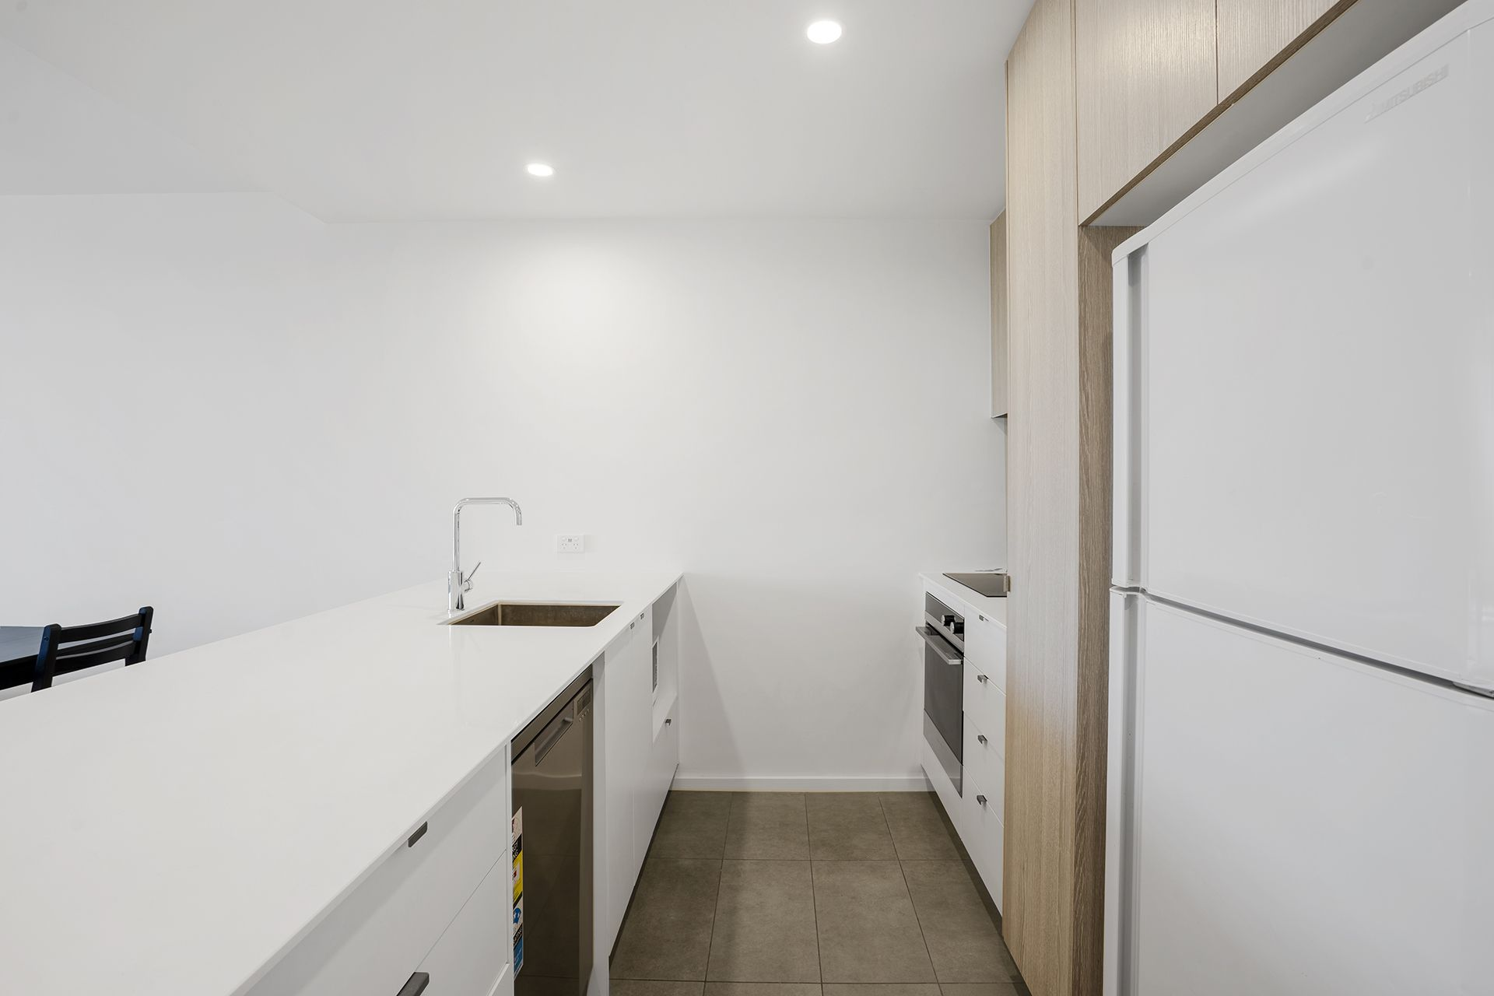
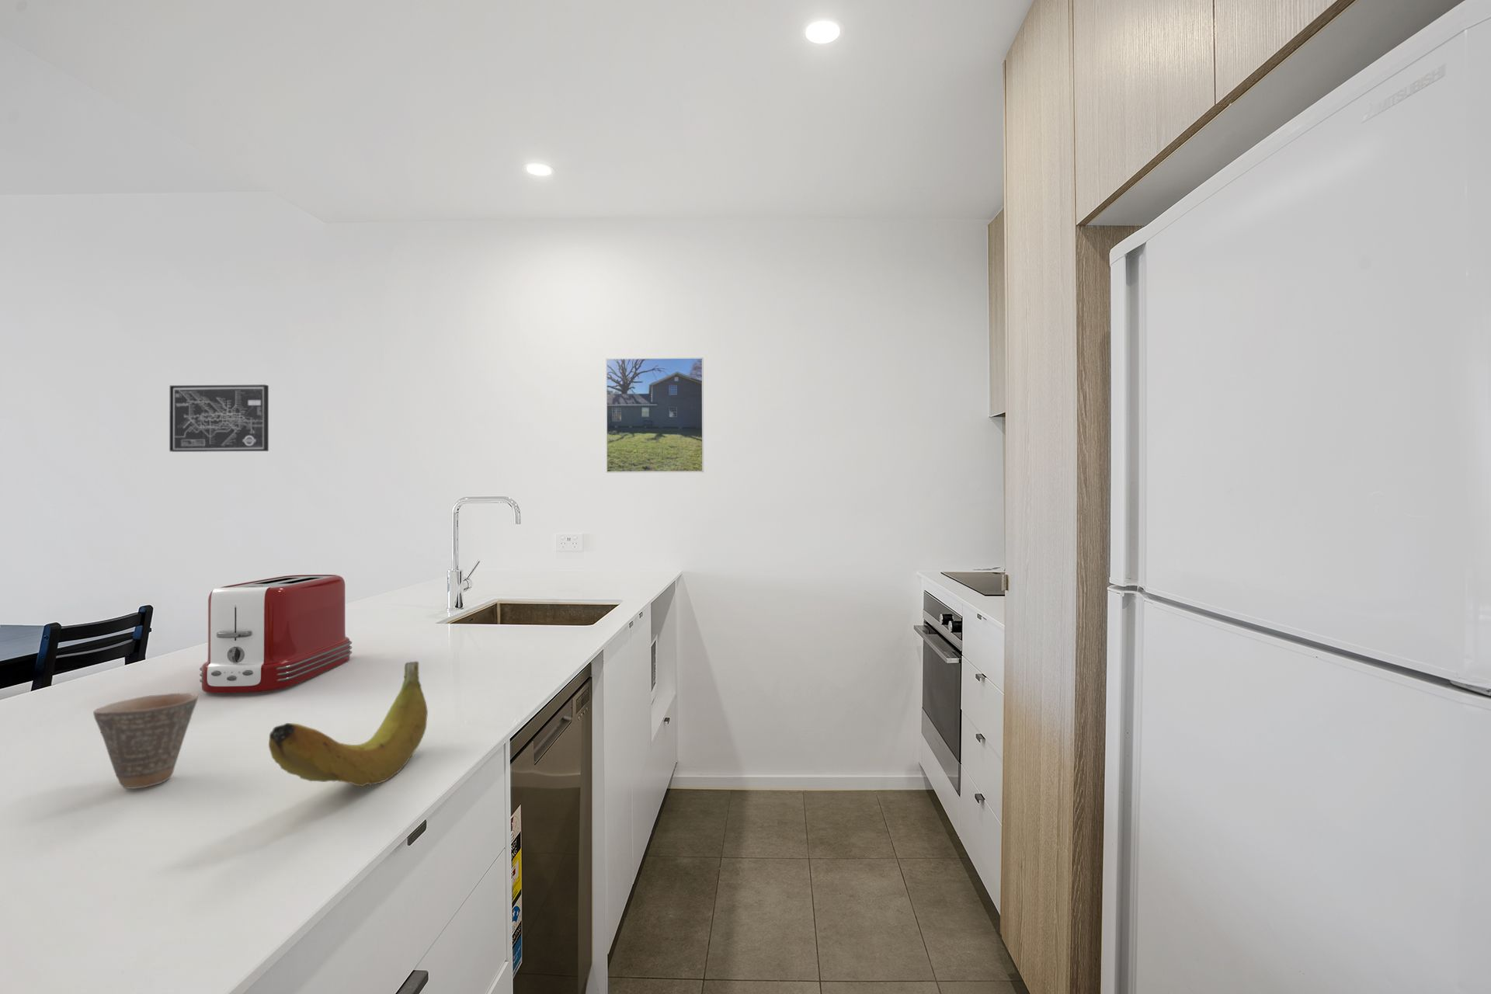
+ fruit (362, 743)
+ toaster (282, 627)
+ cup (146, 740)
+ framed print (655, 415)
+ wall art (219, 418)
